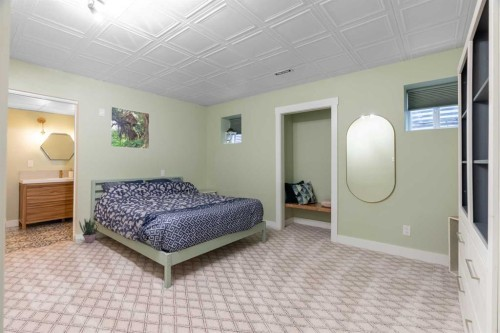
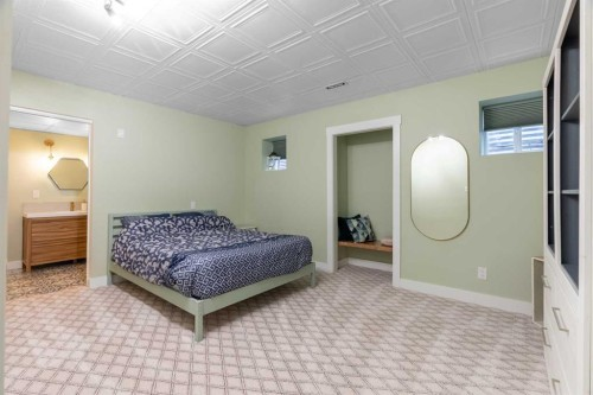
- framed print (130, 129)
- potted plant (89, 230)
